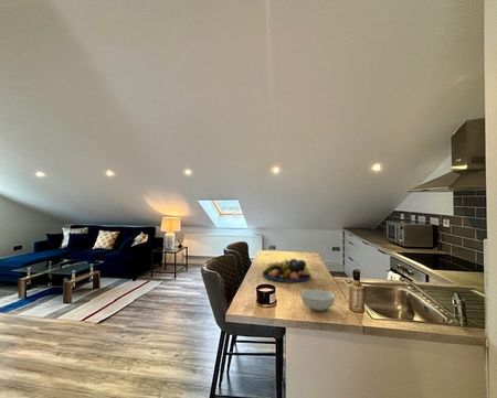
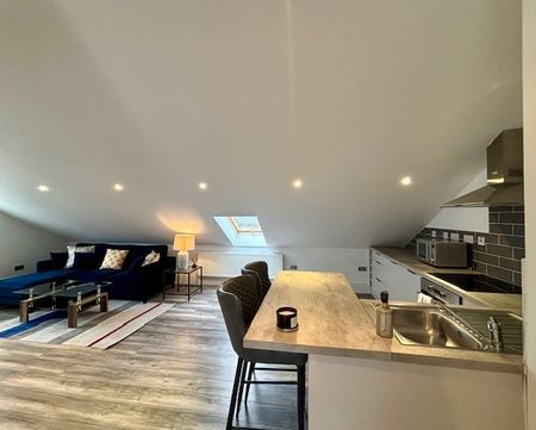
- cereal bowl (317, 300)
- fruit bowl (286, 267)
